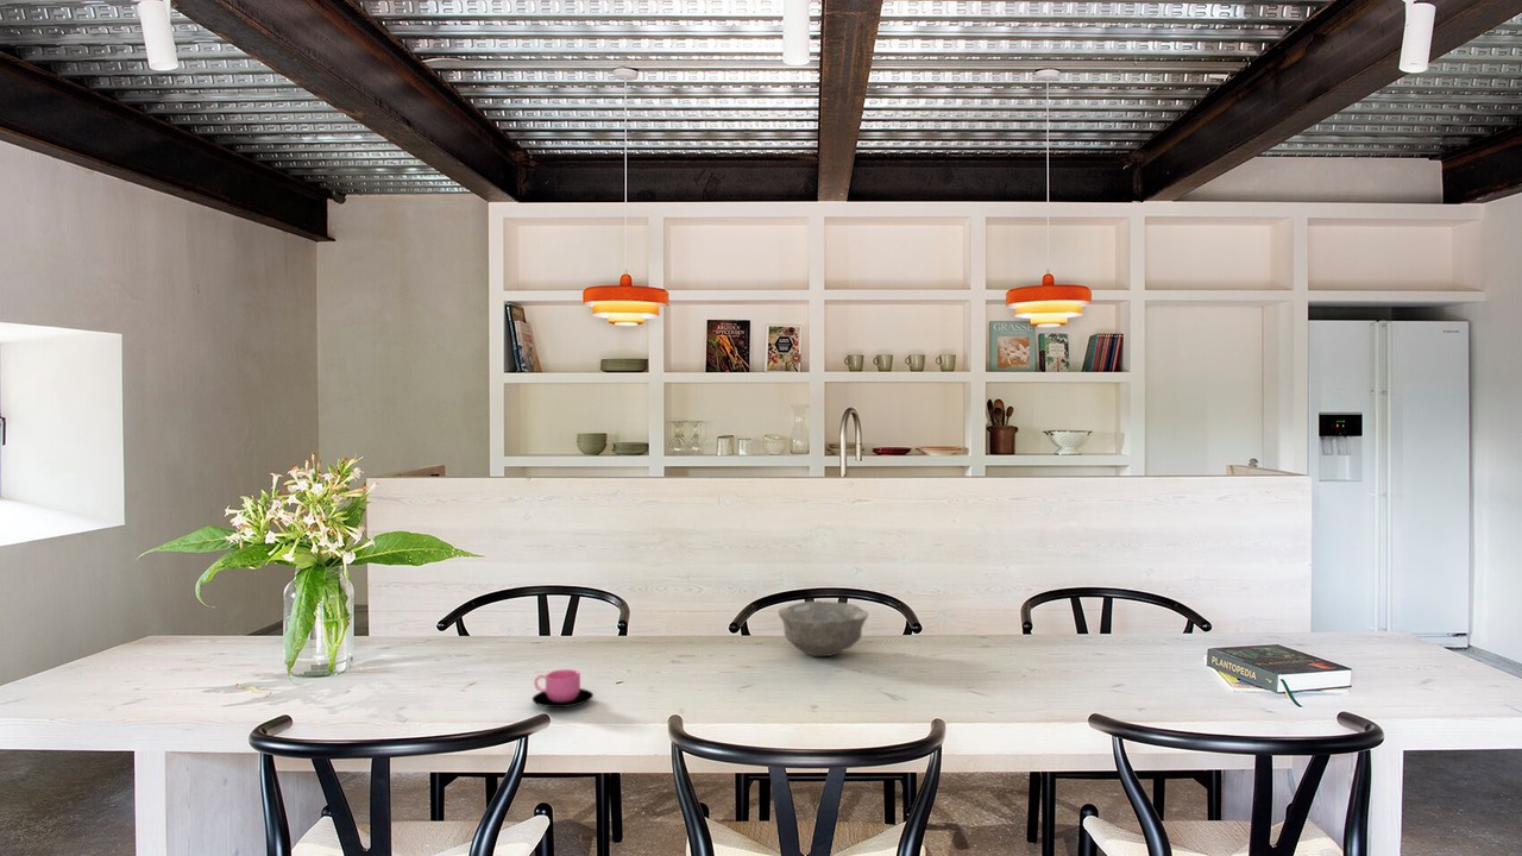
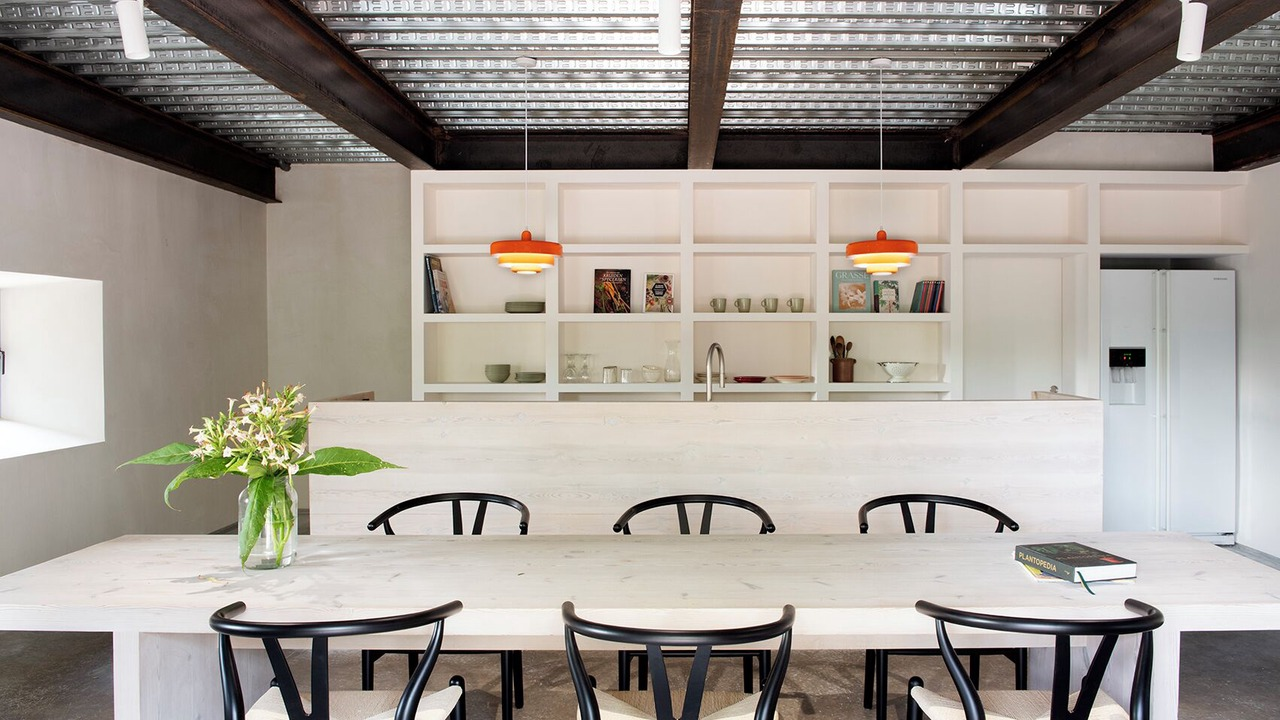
- cup (562, 688)
- bowl (823, 631)
